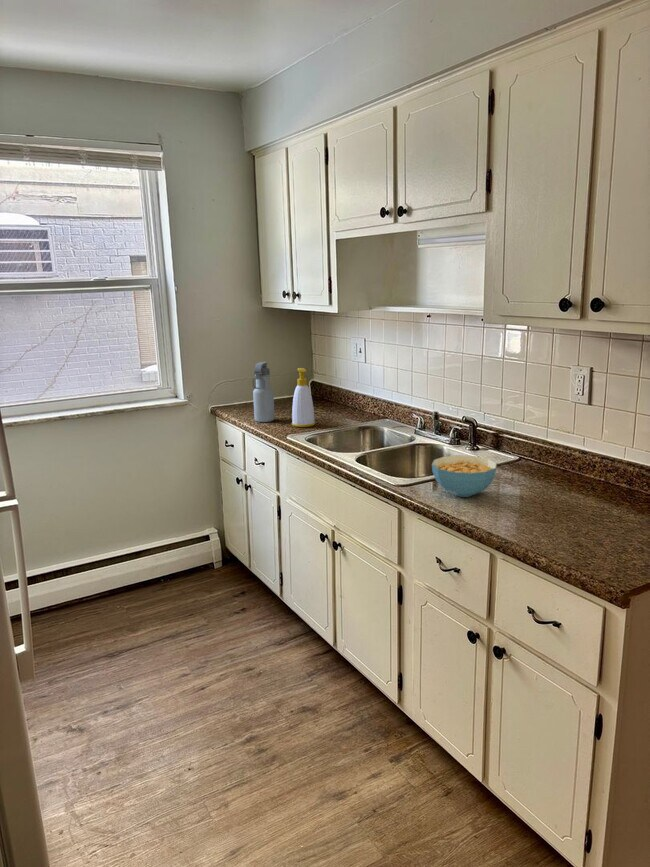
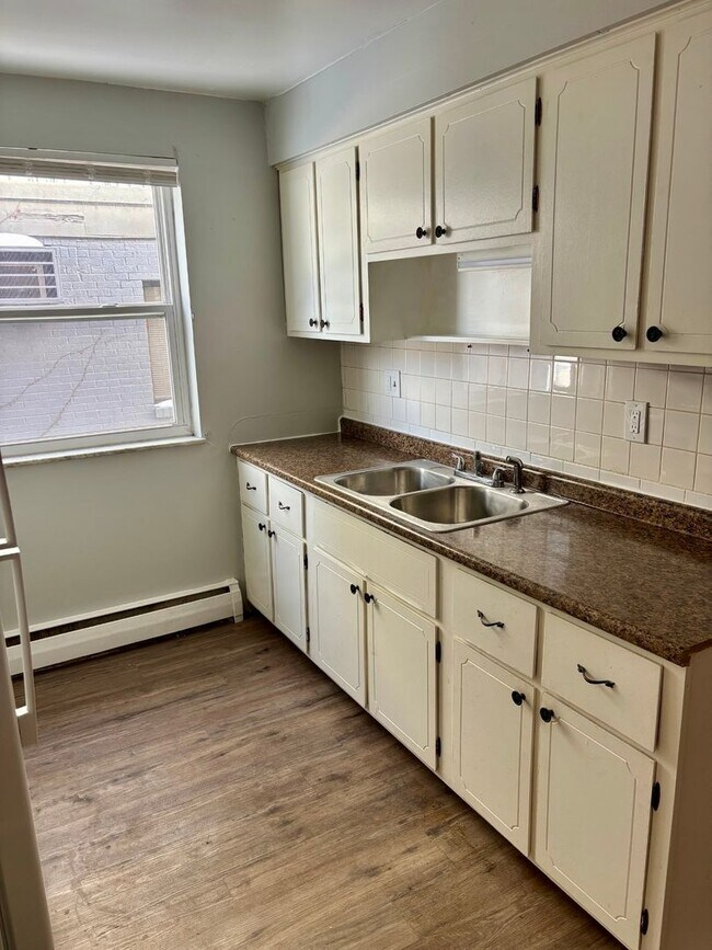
- water bottle (263, 391)
- soap bottle (302, 397)
- cereal bowl (463, 478)
